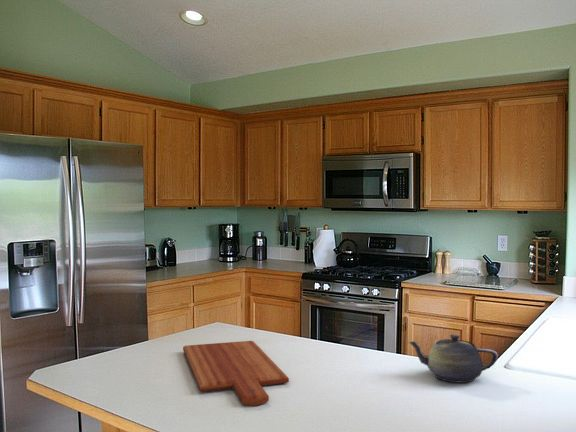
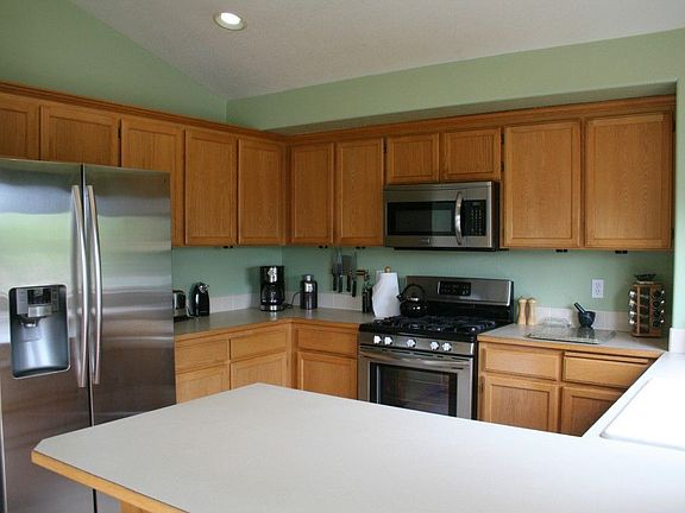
- cutting board (231, 364)
- teapot (451, 356)
